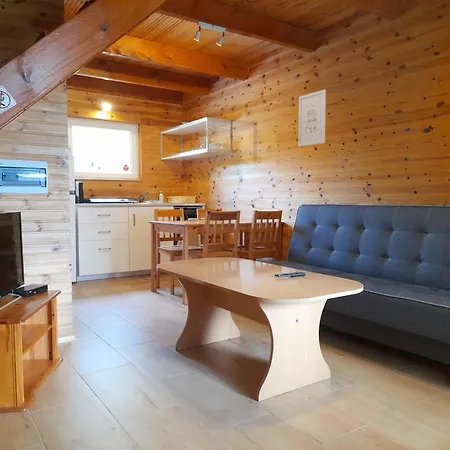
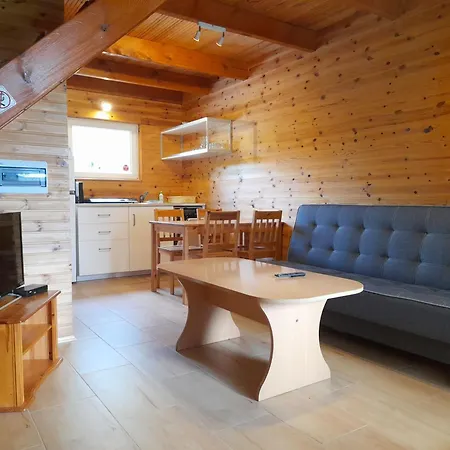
- wall art (311, 119)
